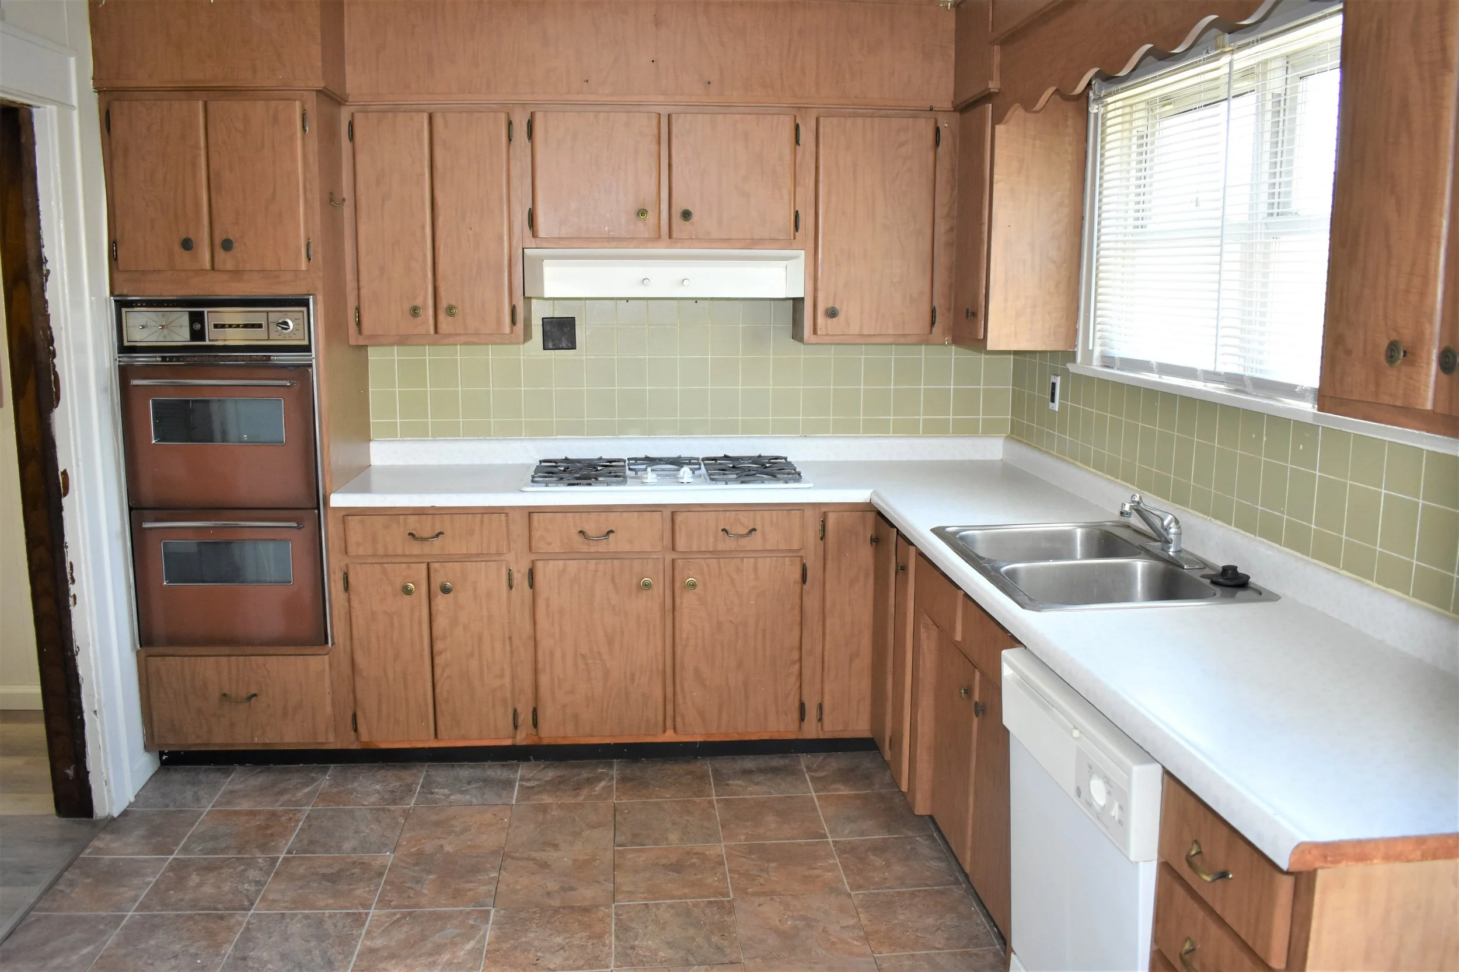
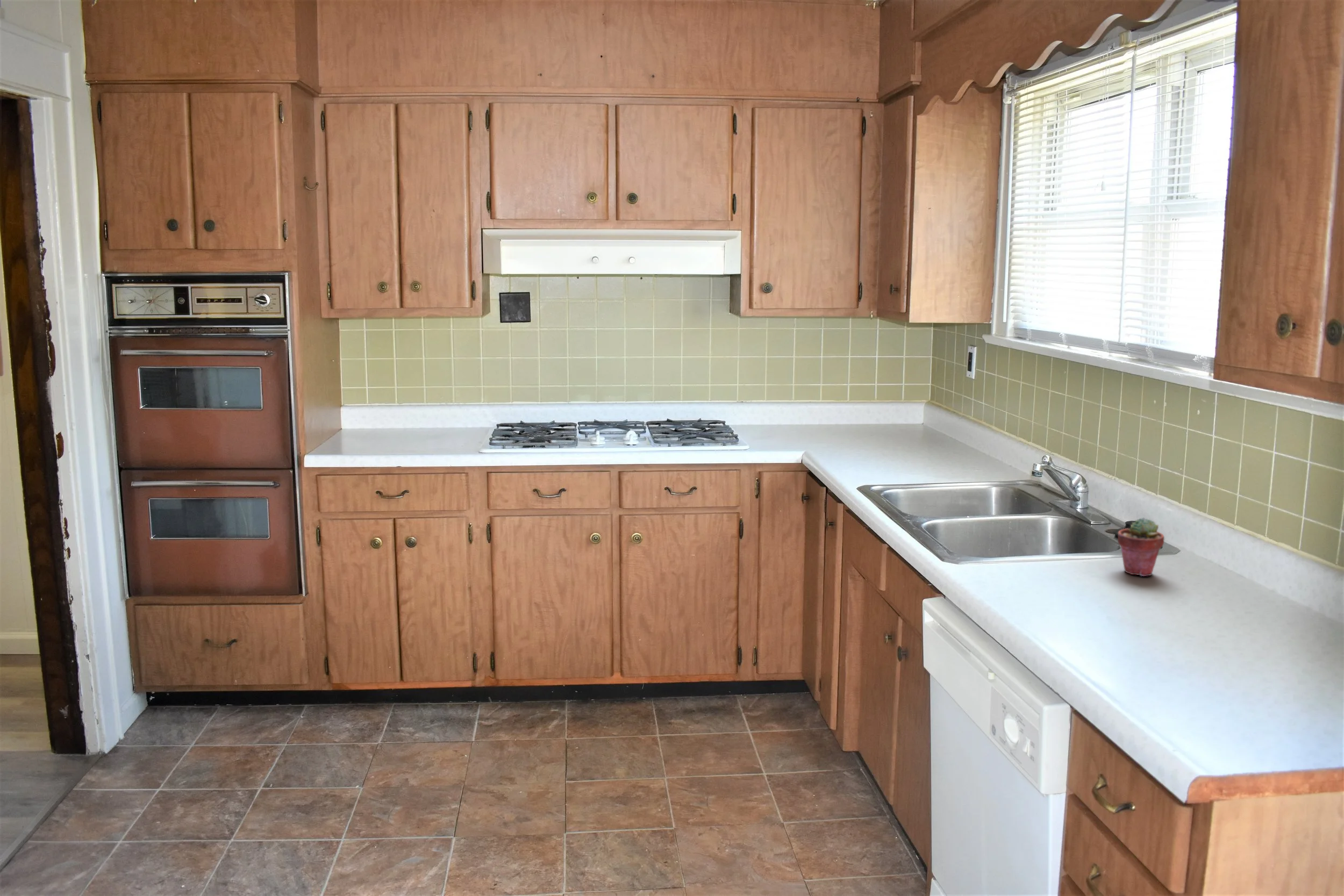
+ potted succulent (1140, 544)
